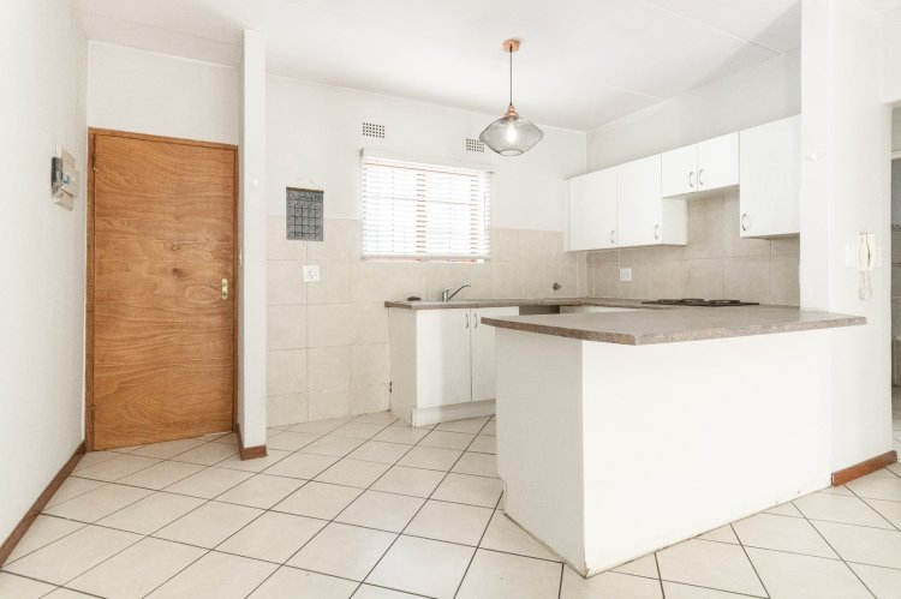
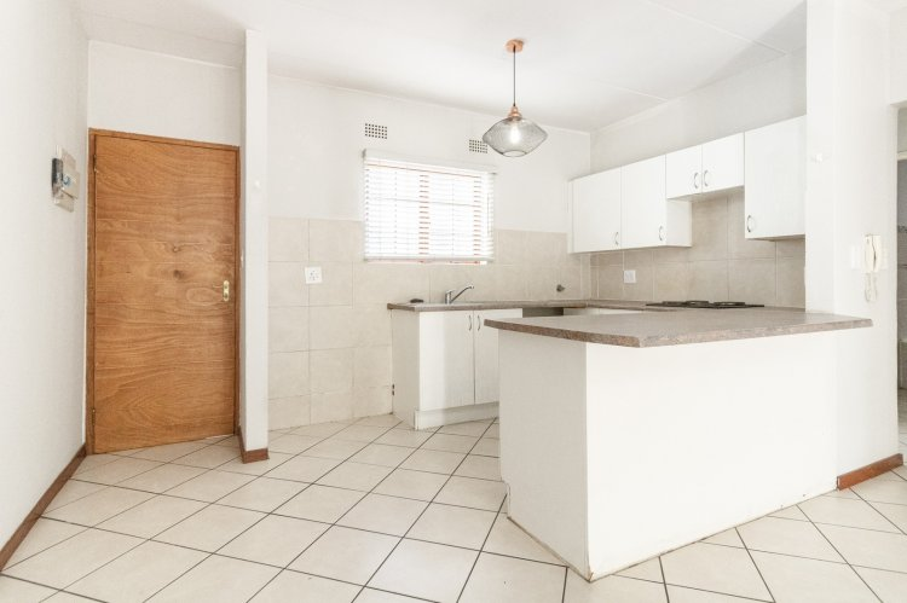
- calendar (305, 208)
